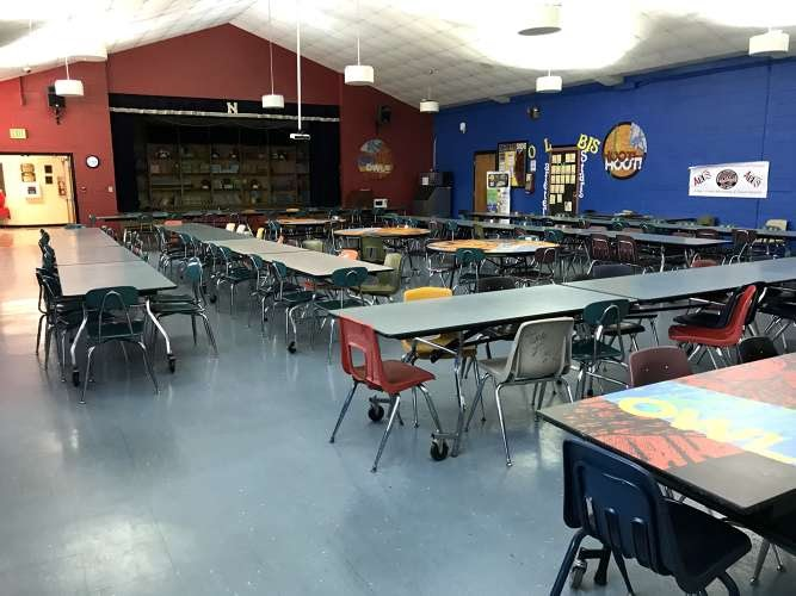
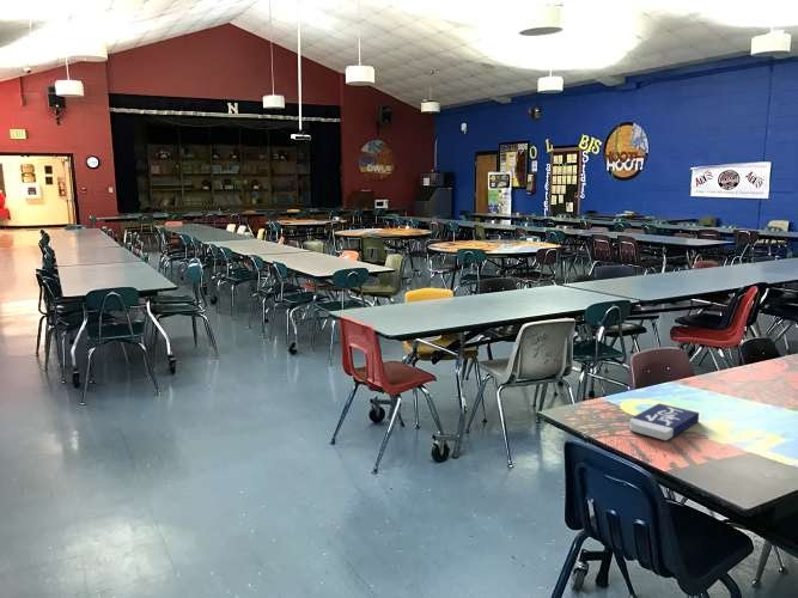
+ book (662, 421)
